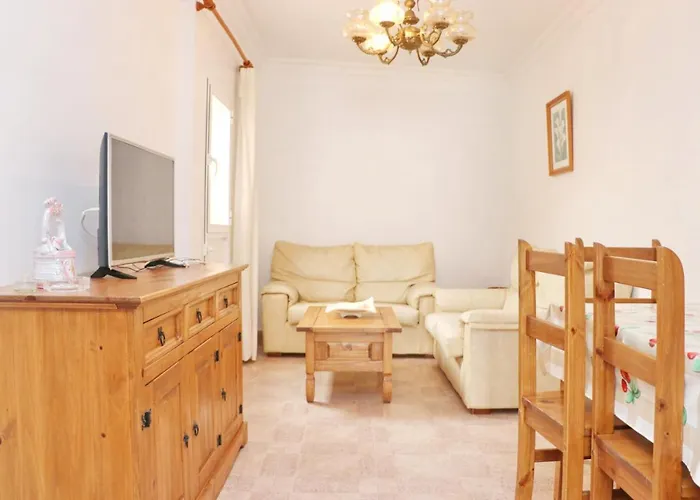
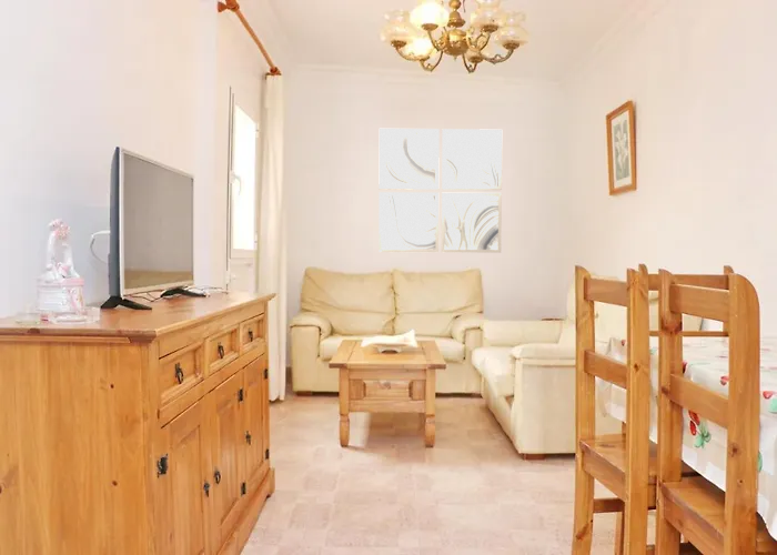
+ wall art (442, 189)
